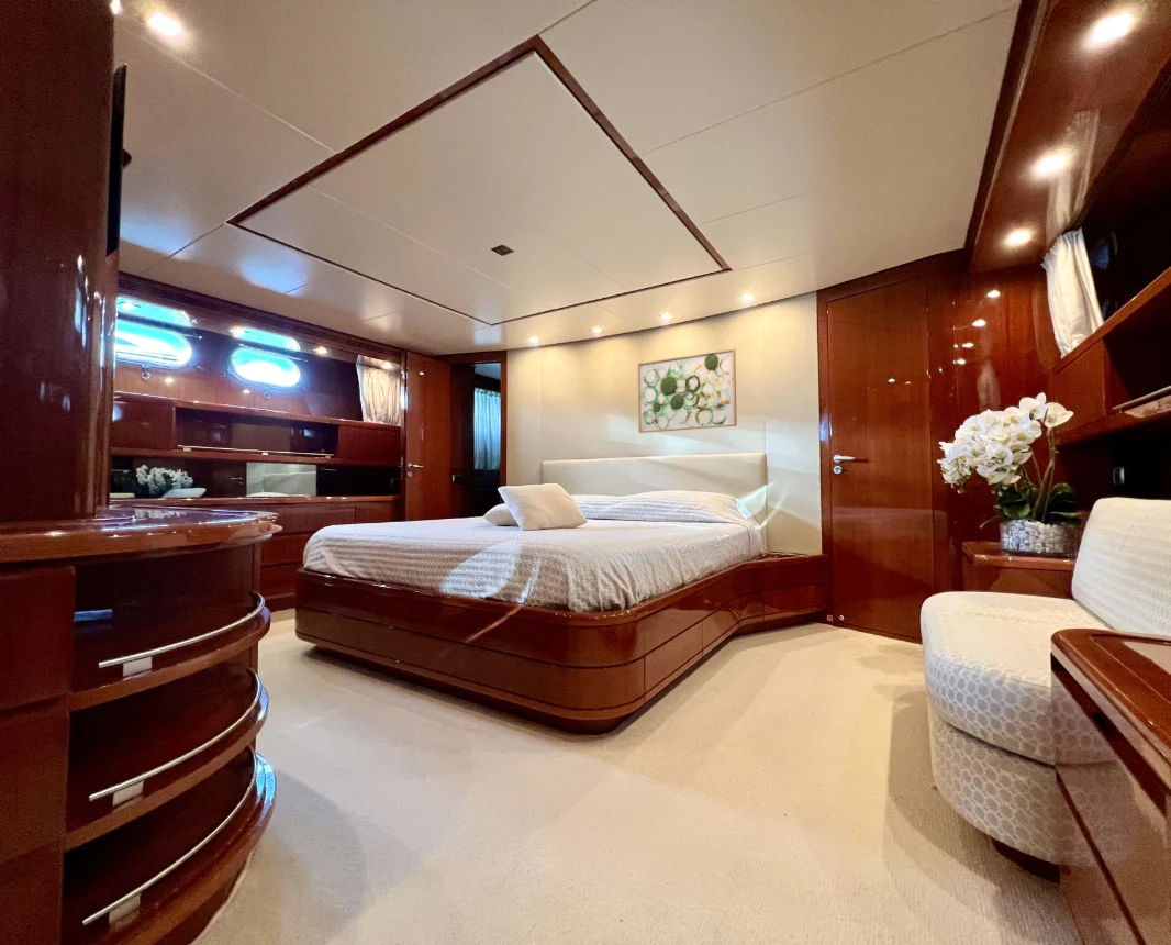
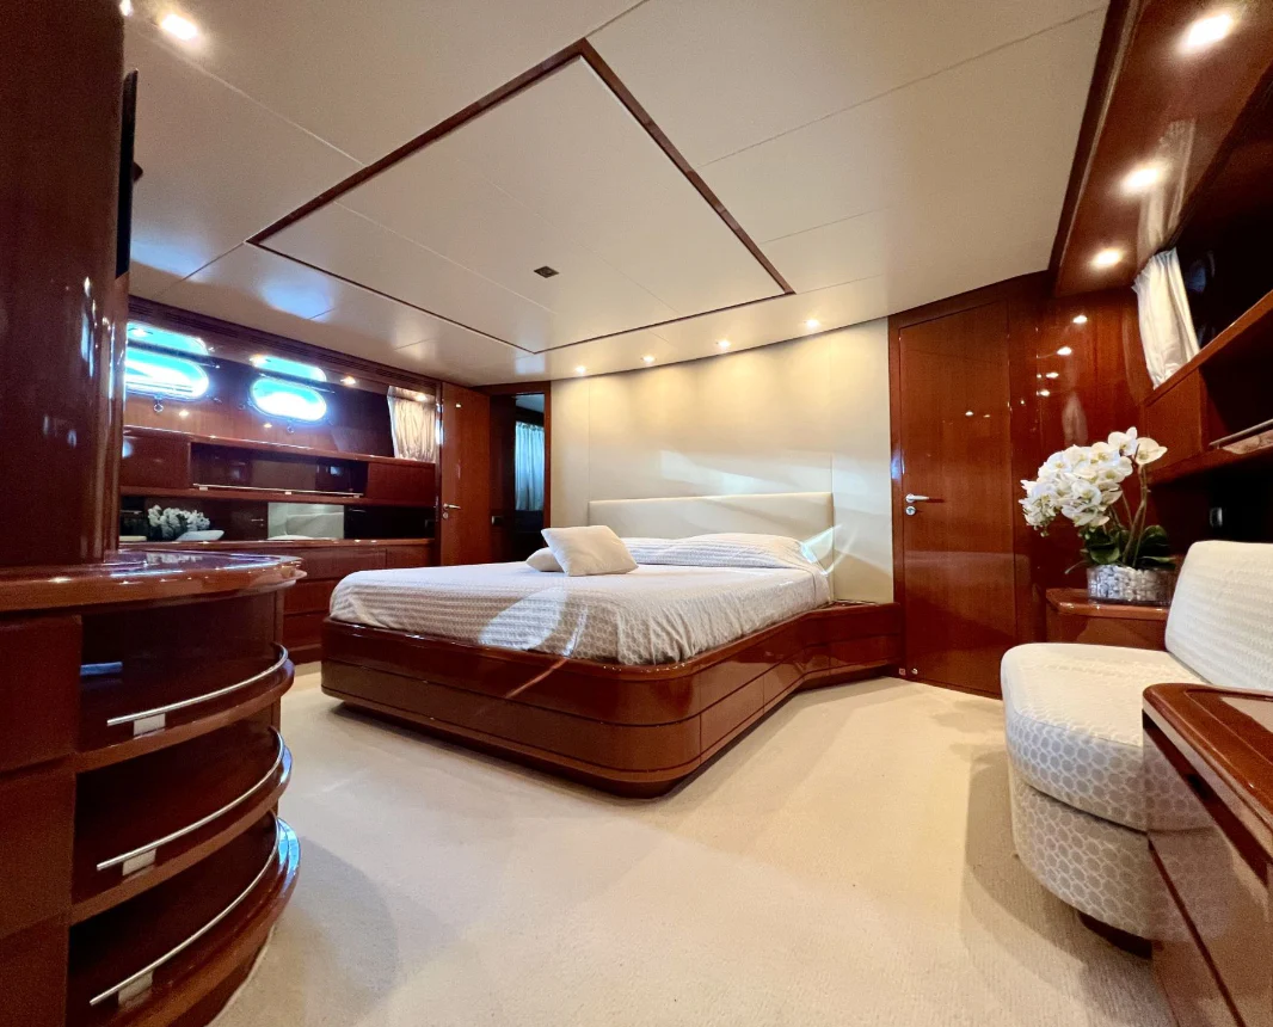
- wall art (683, 392)
